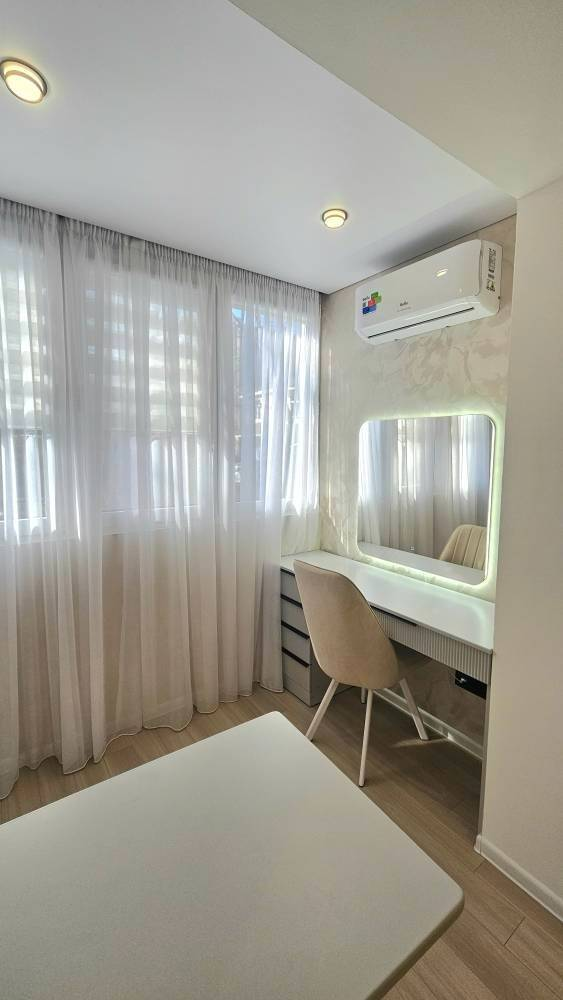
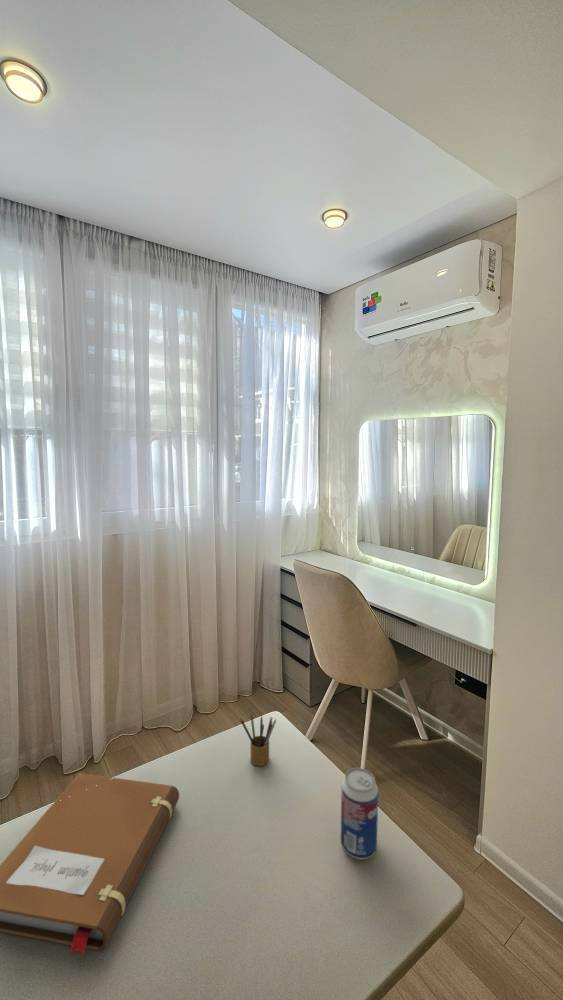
+ notebook (88, 849)
+ pencil box (258, 737)
+ beverage can (359, 812)
